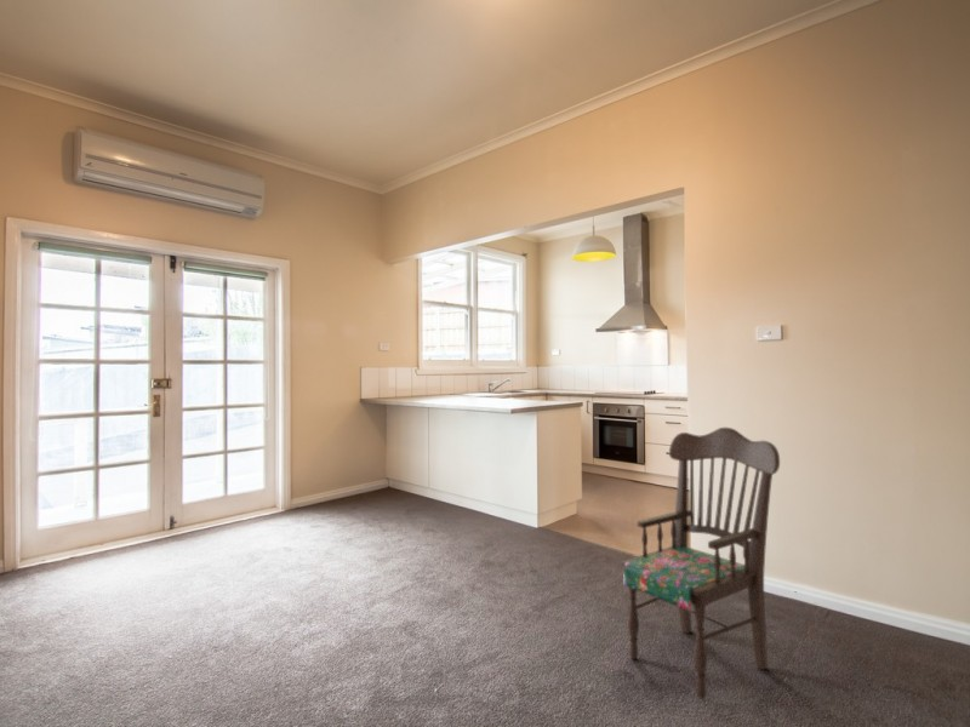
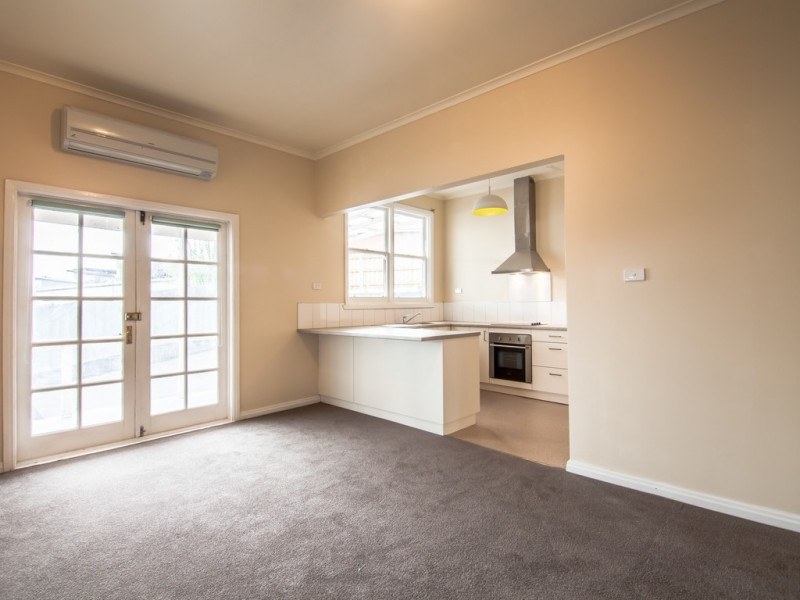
- dining chair (691, 548)
